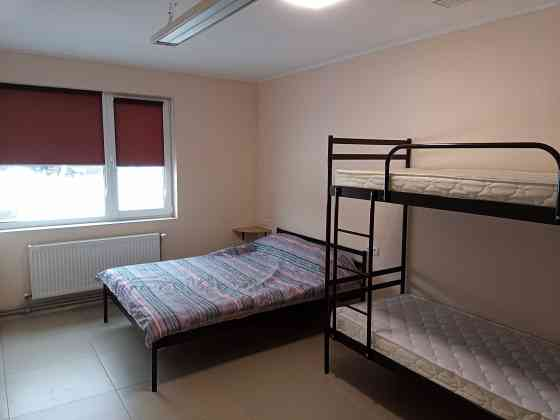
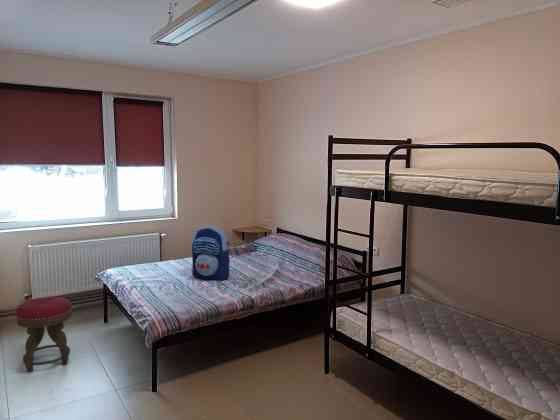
+ backpack (211, 251)
+ stool (47, 331)
